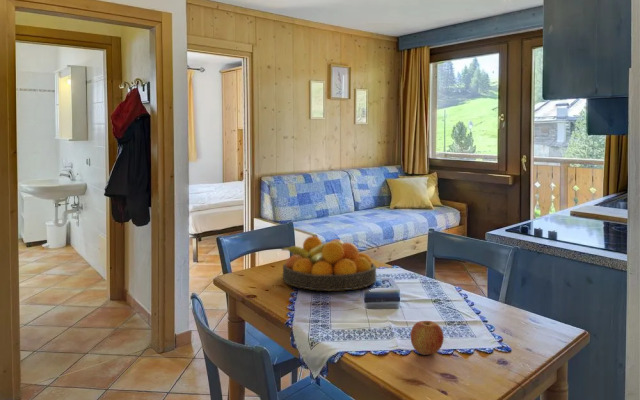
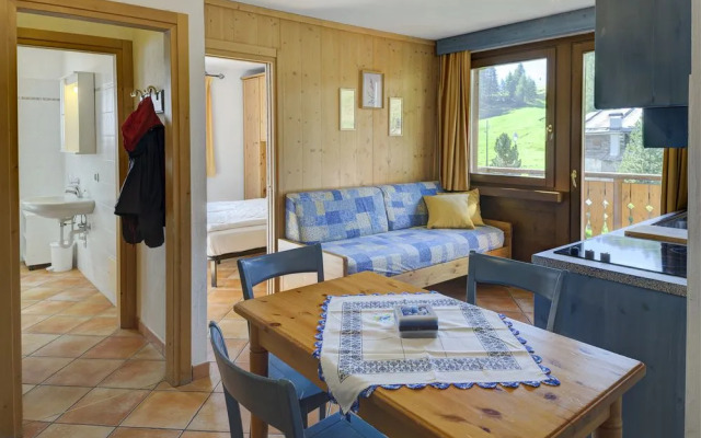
- apple (426, 337)
- fruit bowl (329, 259)
